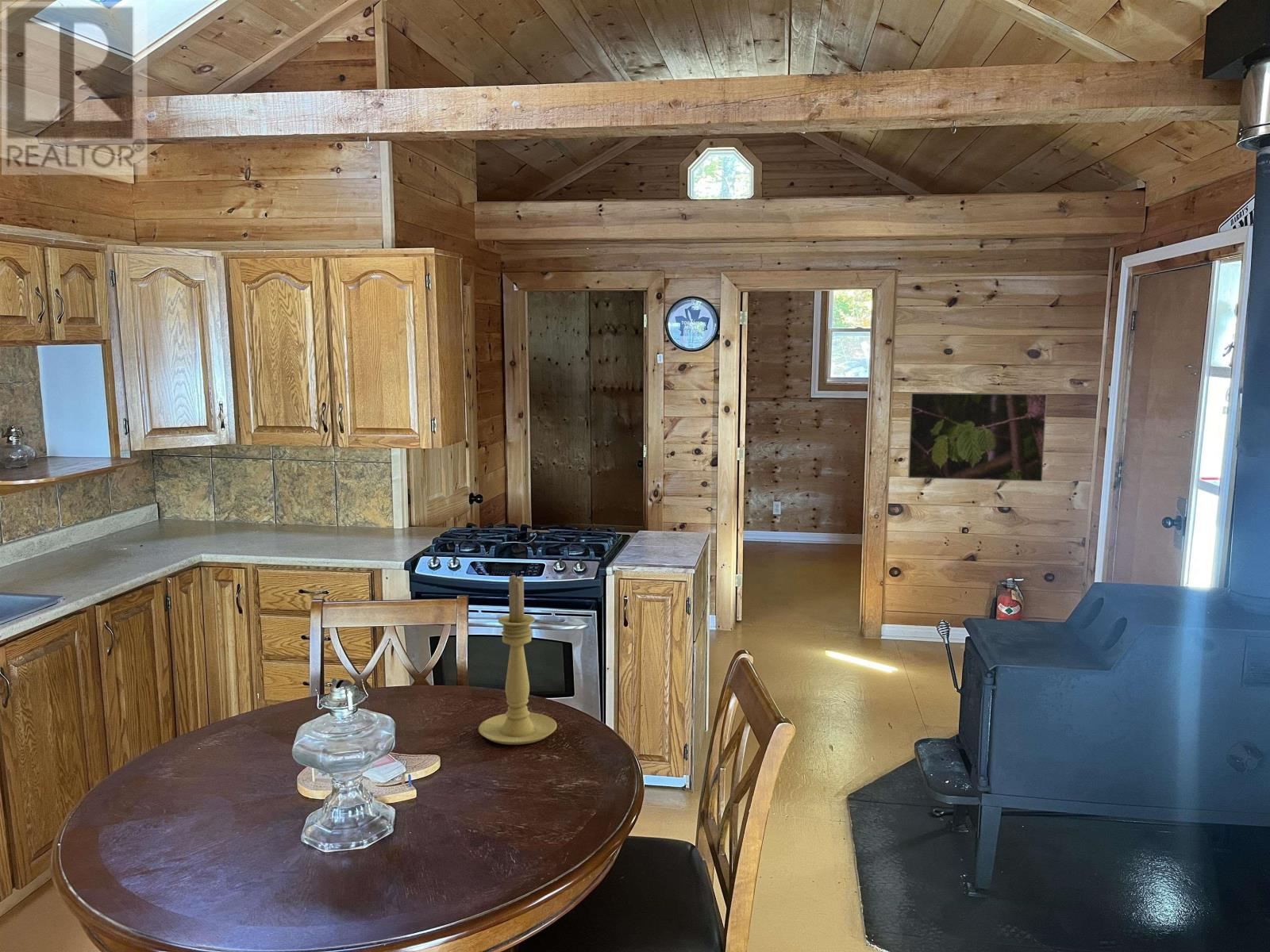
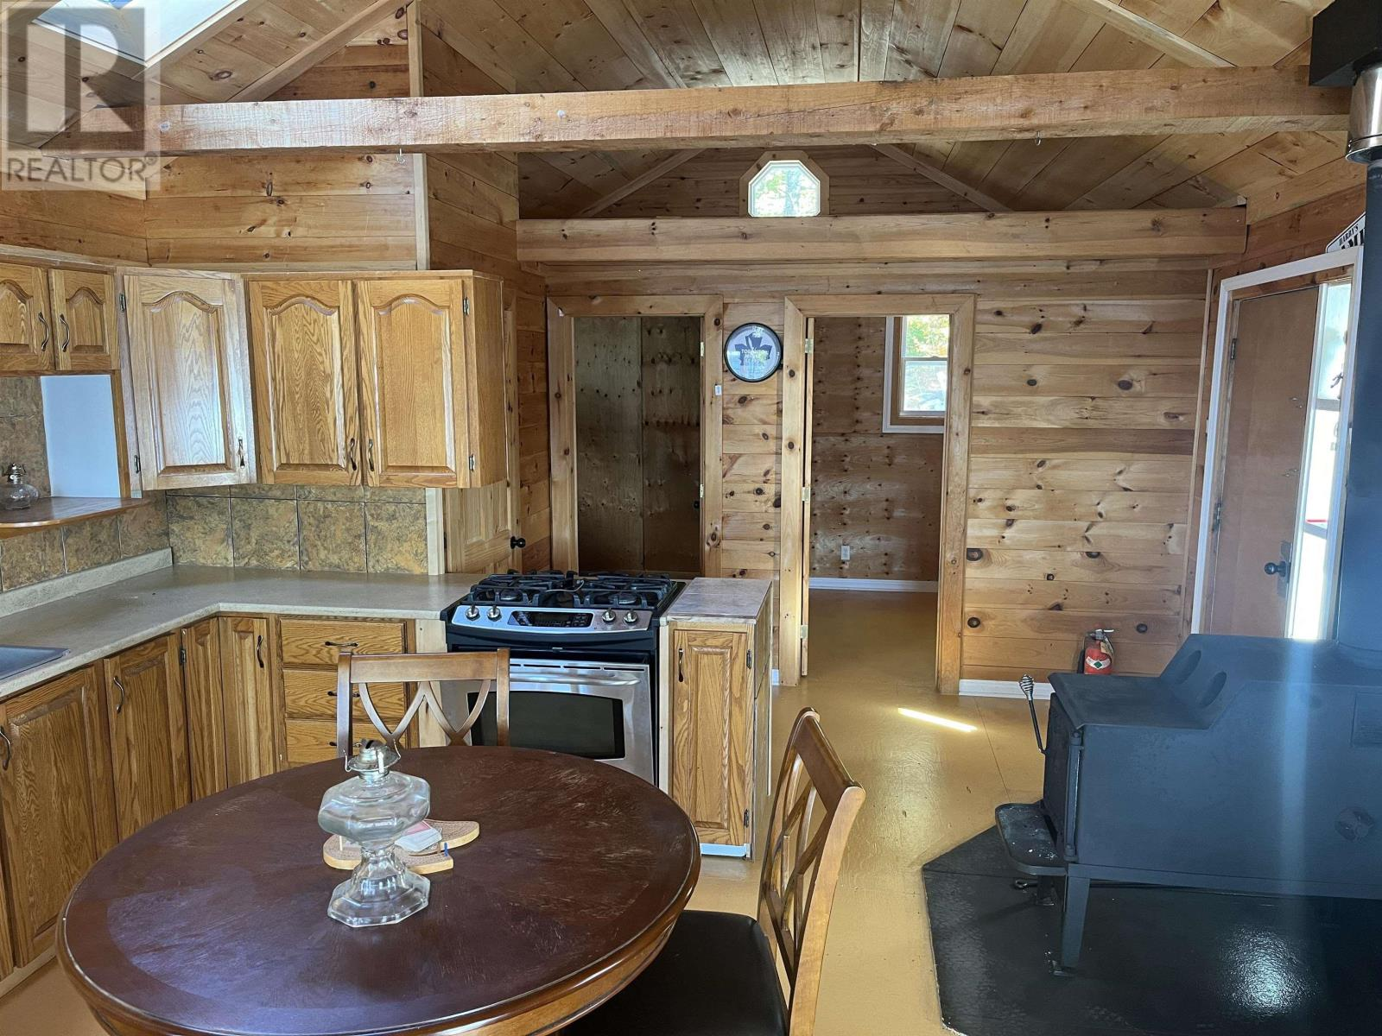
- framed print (976, 436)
- candle holder (517, 653)
